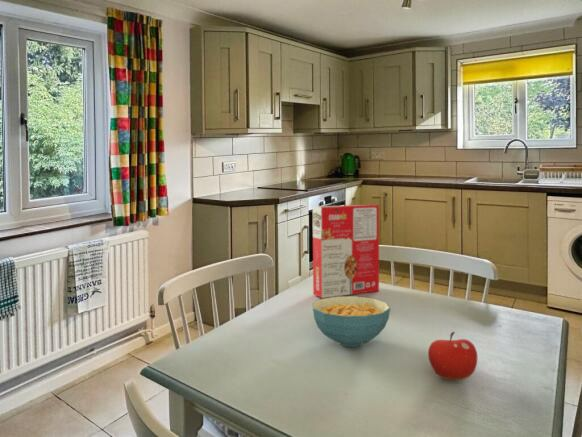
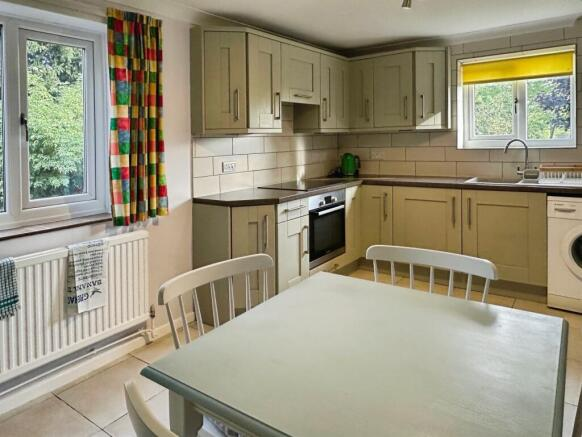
- cereal bowl (350, 324)
- cereal box (346, 249)
- fruit (452, 356)
